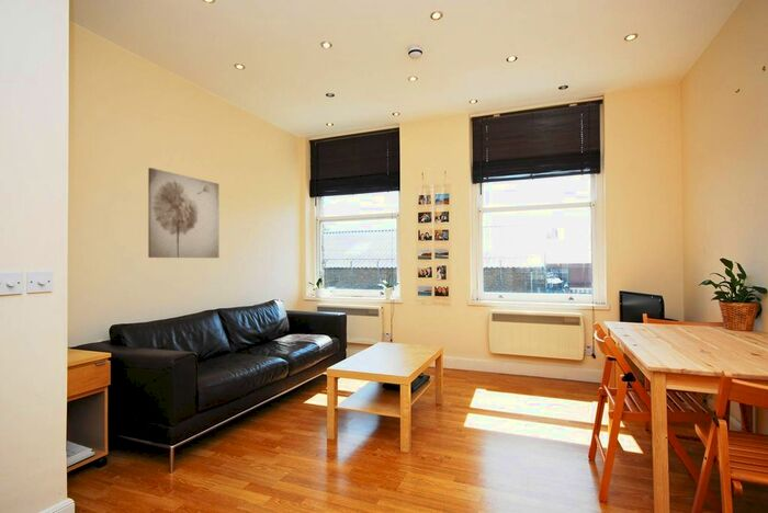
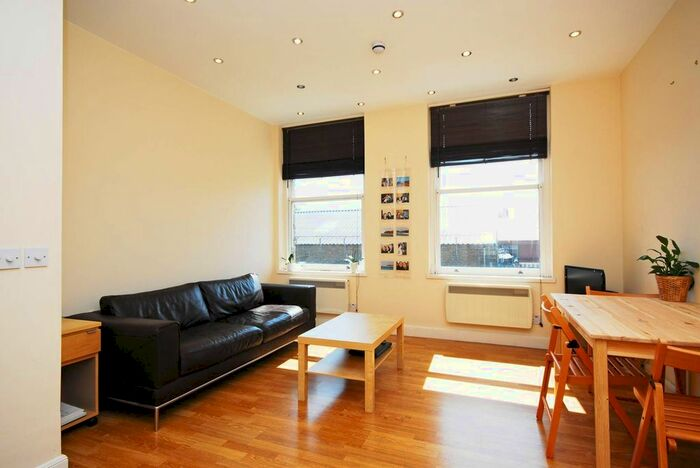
- wall art (187, 217)
